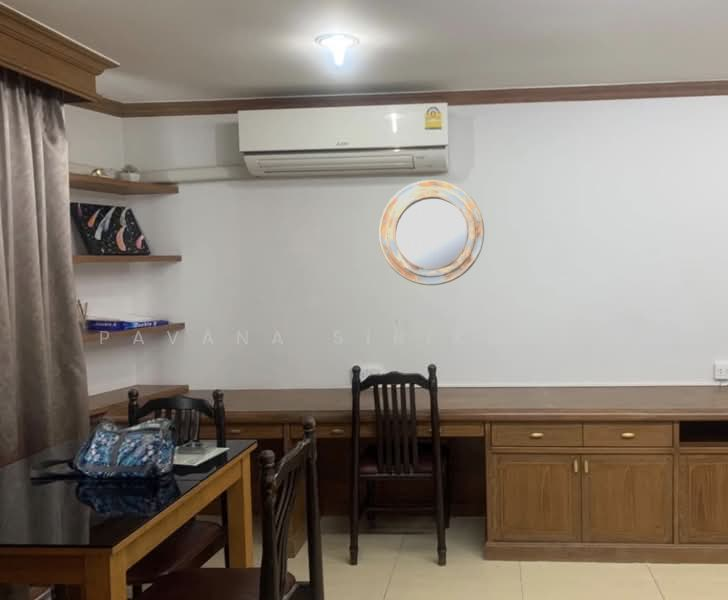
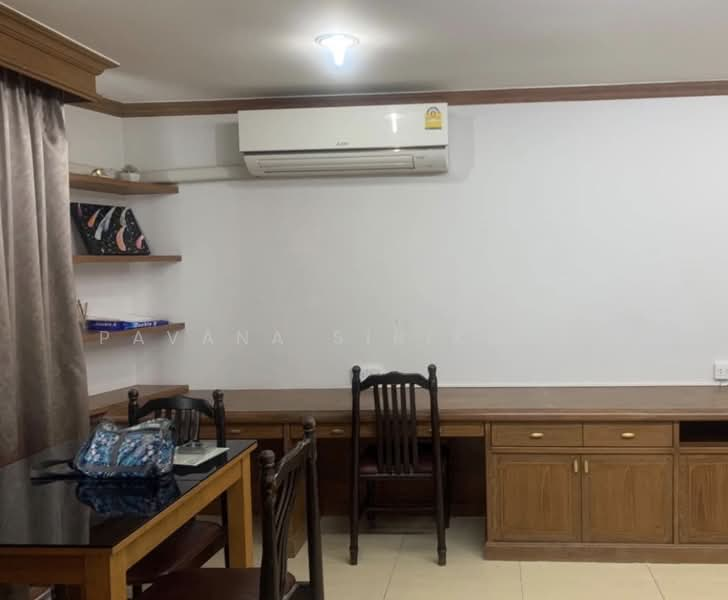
- home mirror (431, 232)
